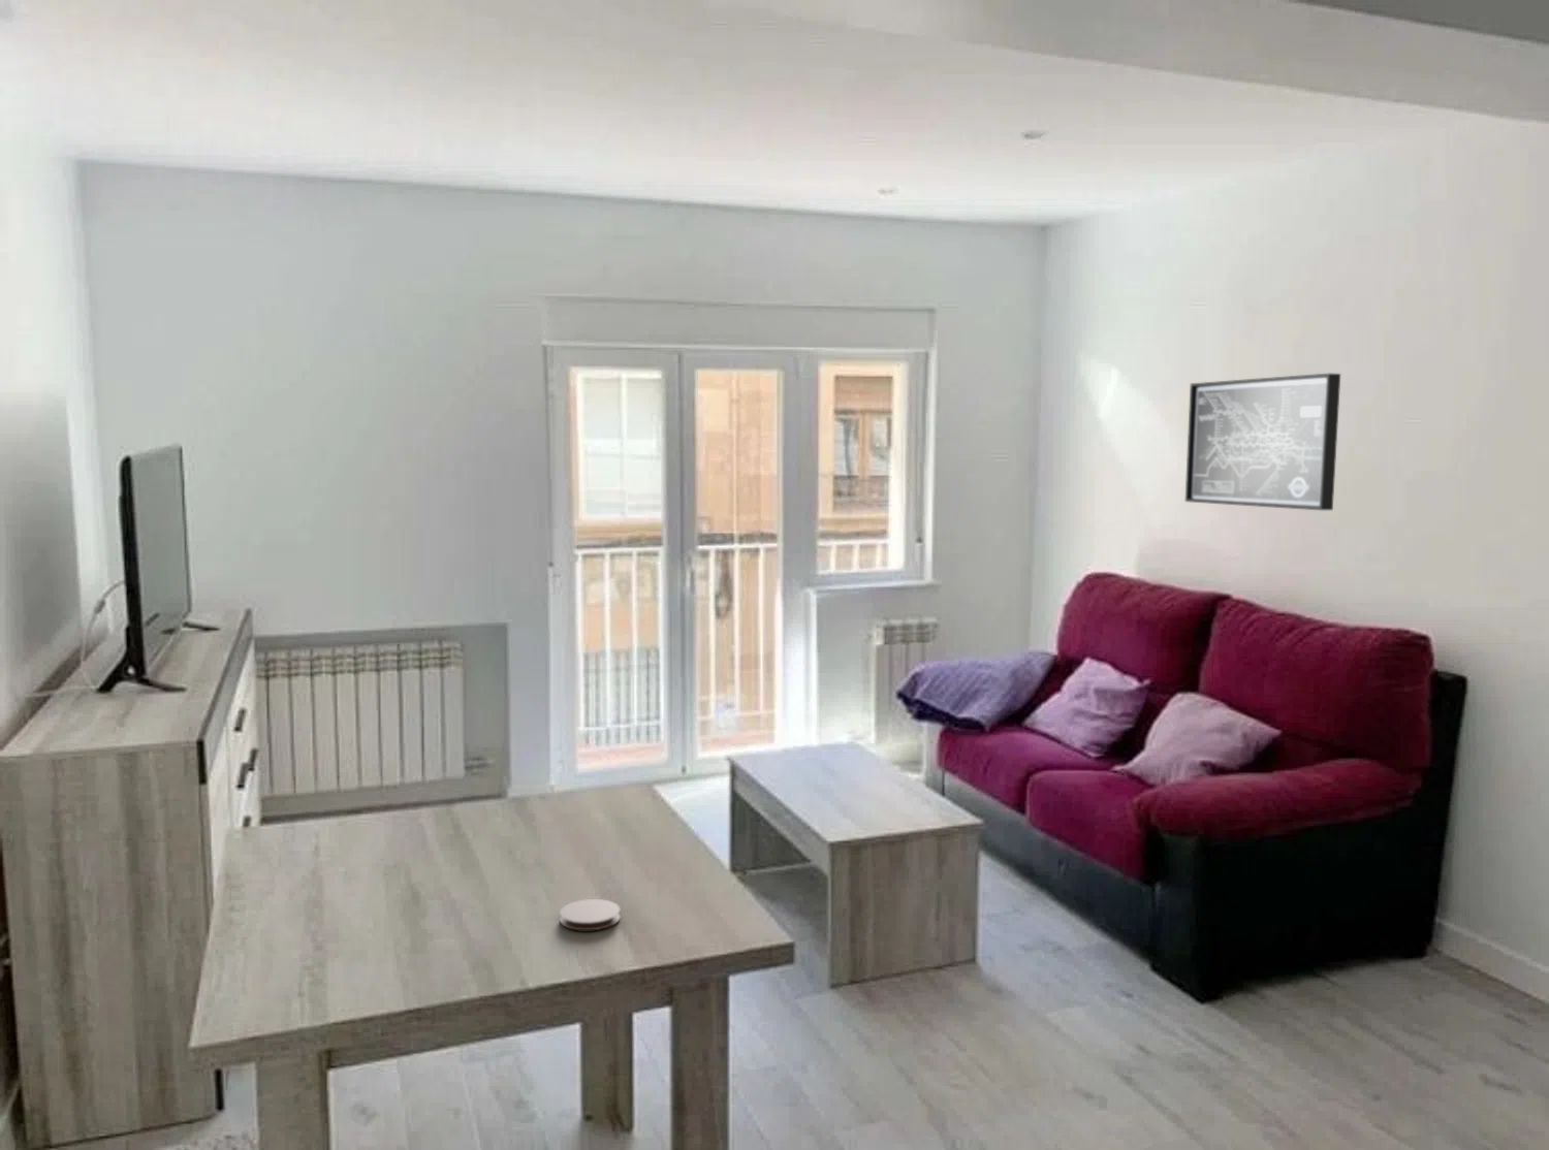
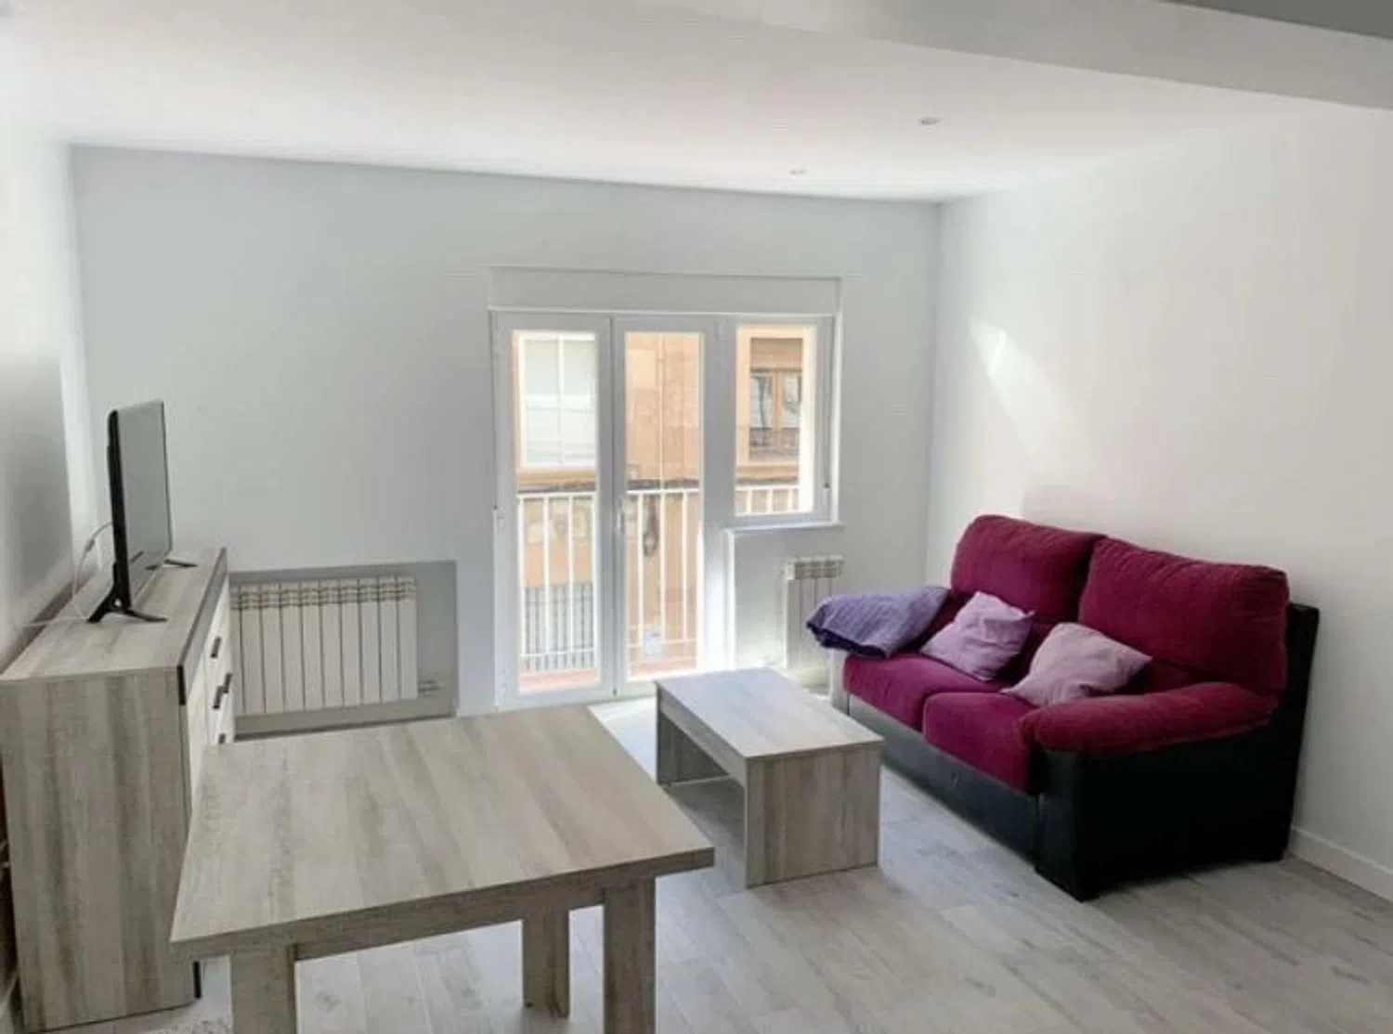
- wall art (1257, 442)
- coaster (590, 913)
